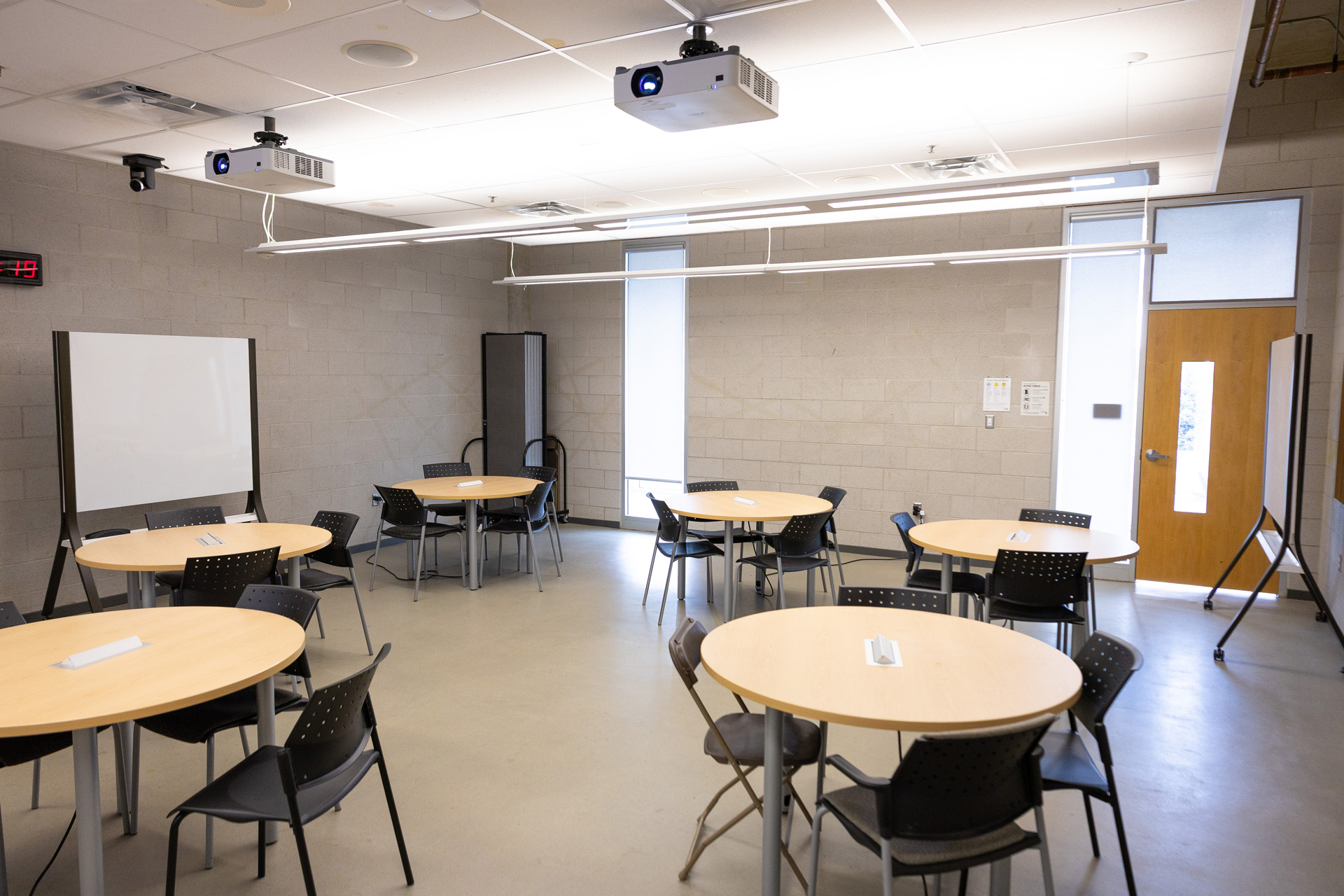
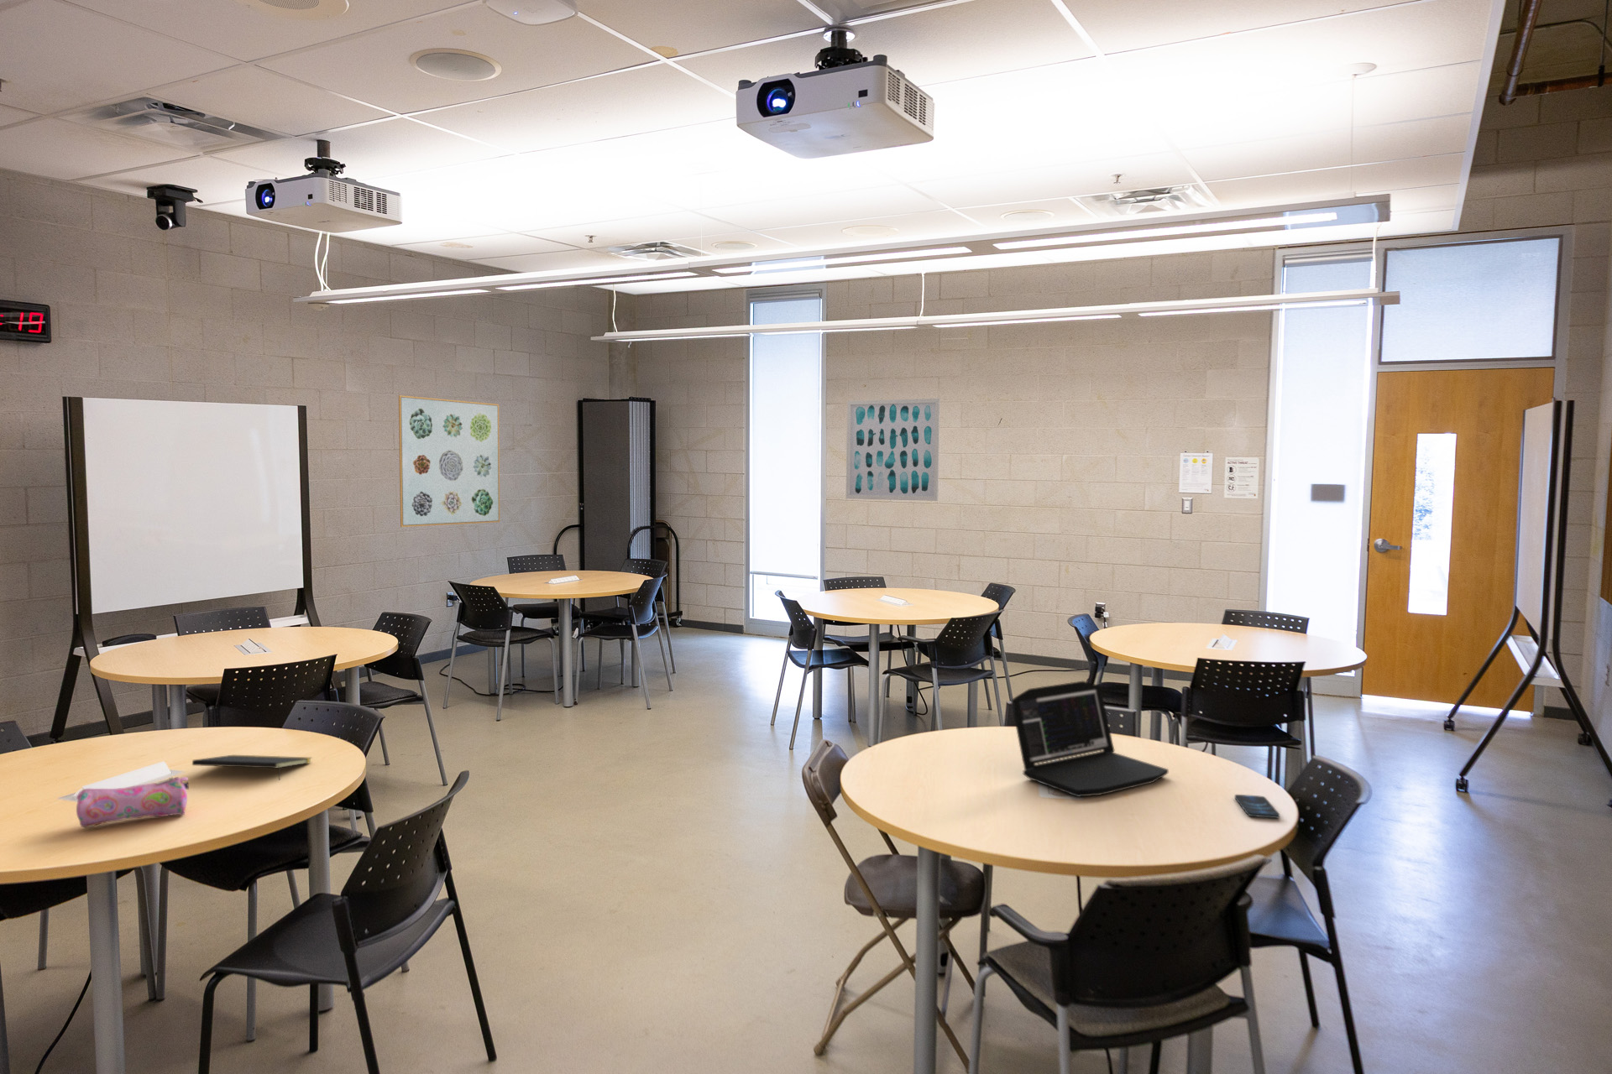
+ pencil case (133, 801)
+ wall art (891, 449)
+ smartphone (1256, 805)
+ laptop (1091, 734)
+ notepad (253, 761)
+ wall art (452, 463)
